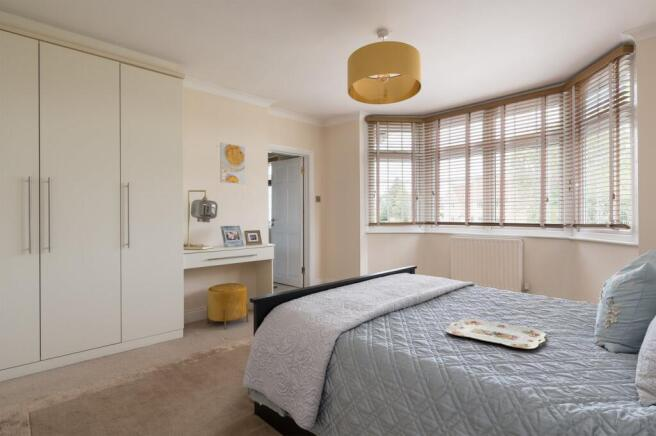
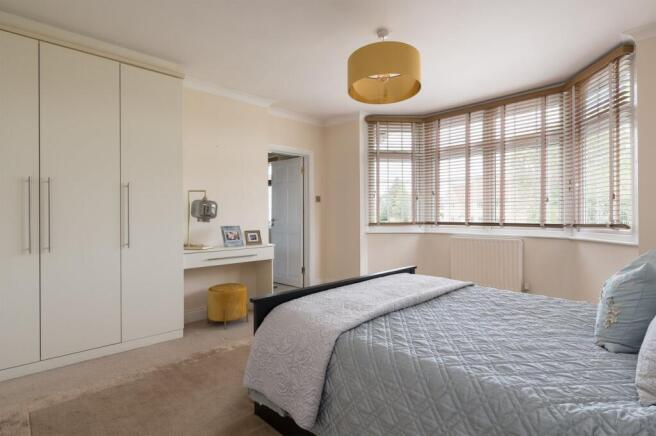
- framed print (232, 164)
- serving tray (494, 332)
